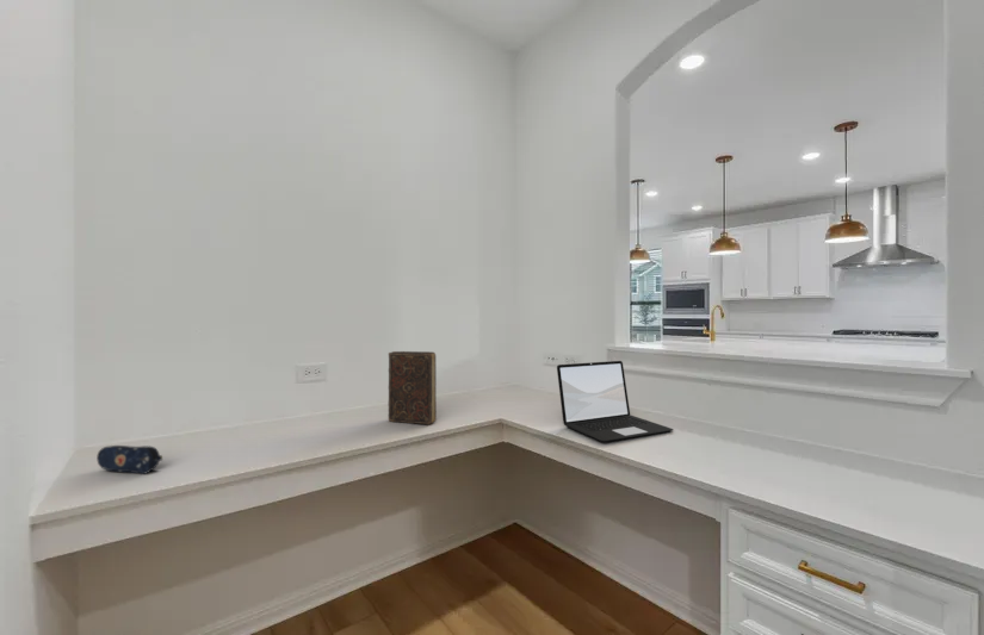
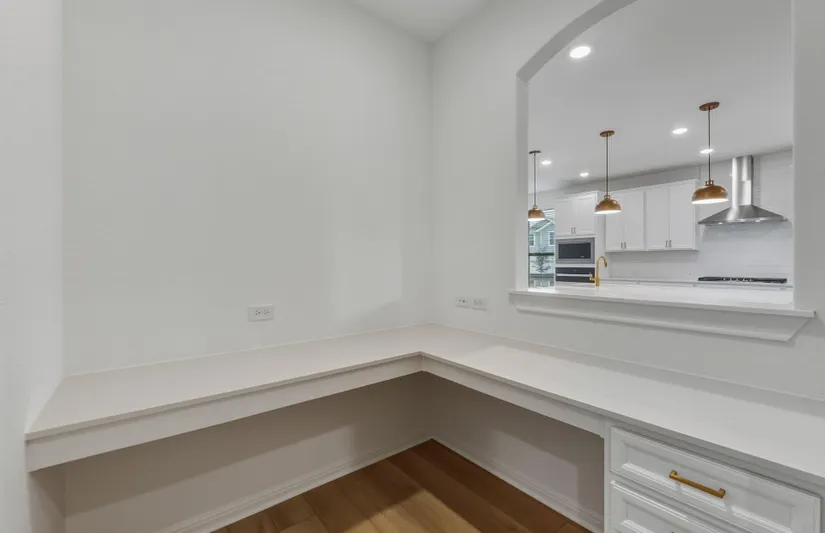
- pencil case (128, 459)
- book (411, 386)
- laptop (613, 397)
